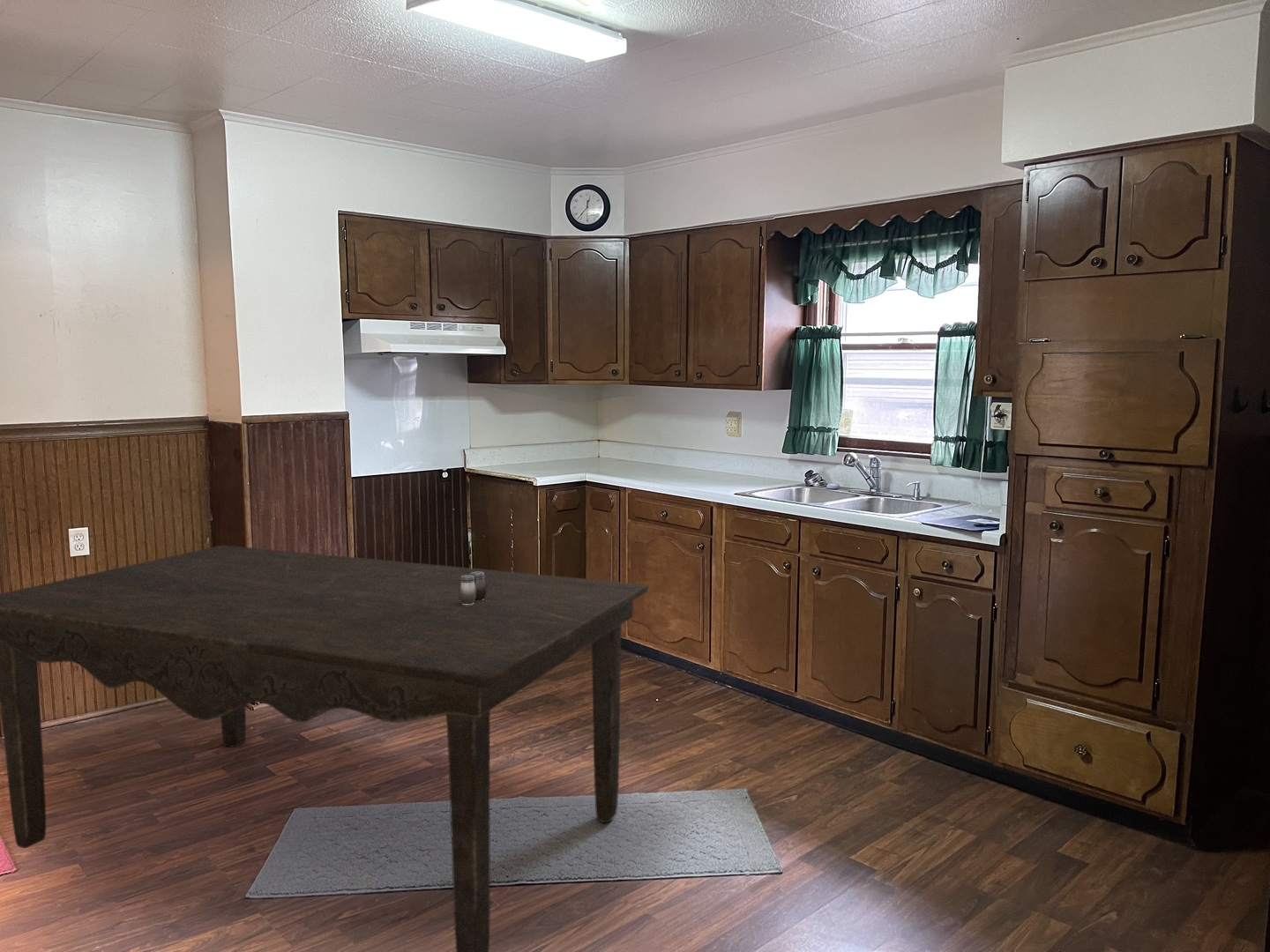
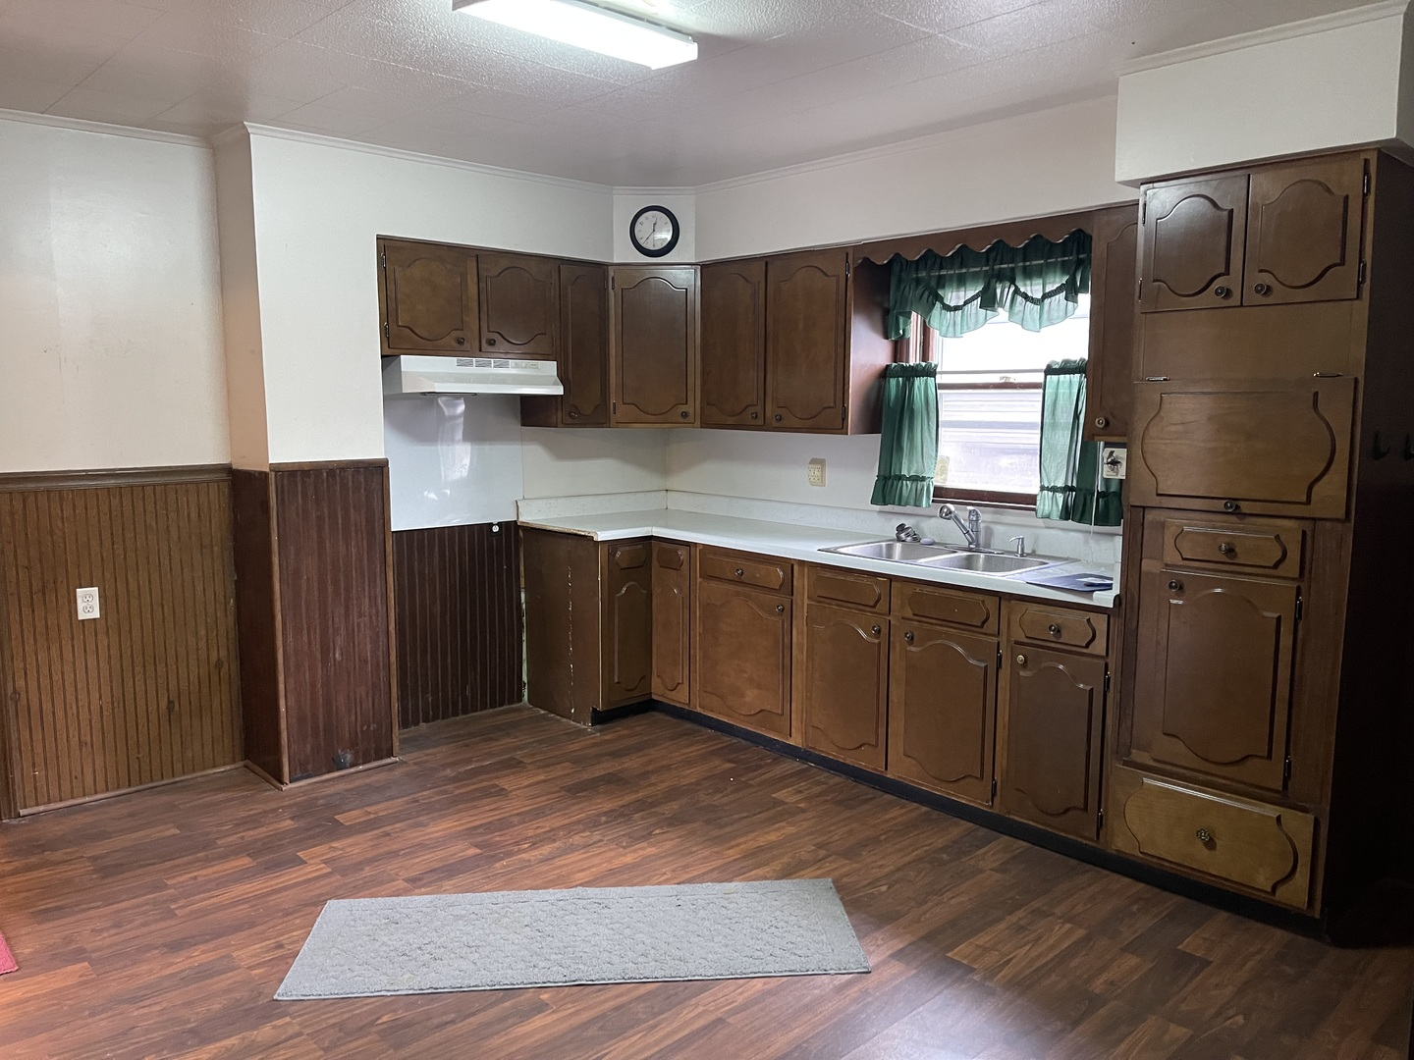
- dining table (322, 713)
- salt and pepper shaker (473, 586)
